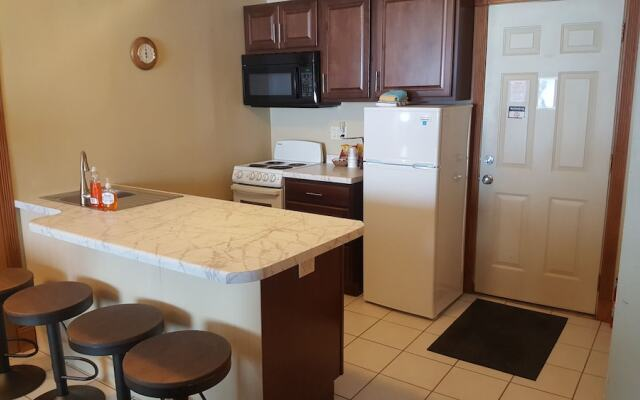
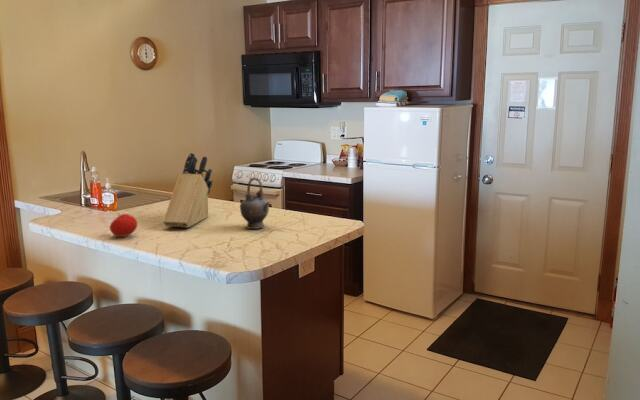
+ fruit (123, 224)
+ teapot (256, 203)
+ knife block (189, 187)
